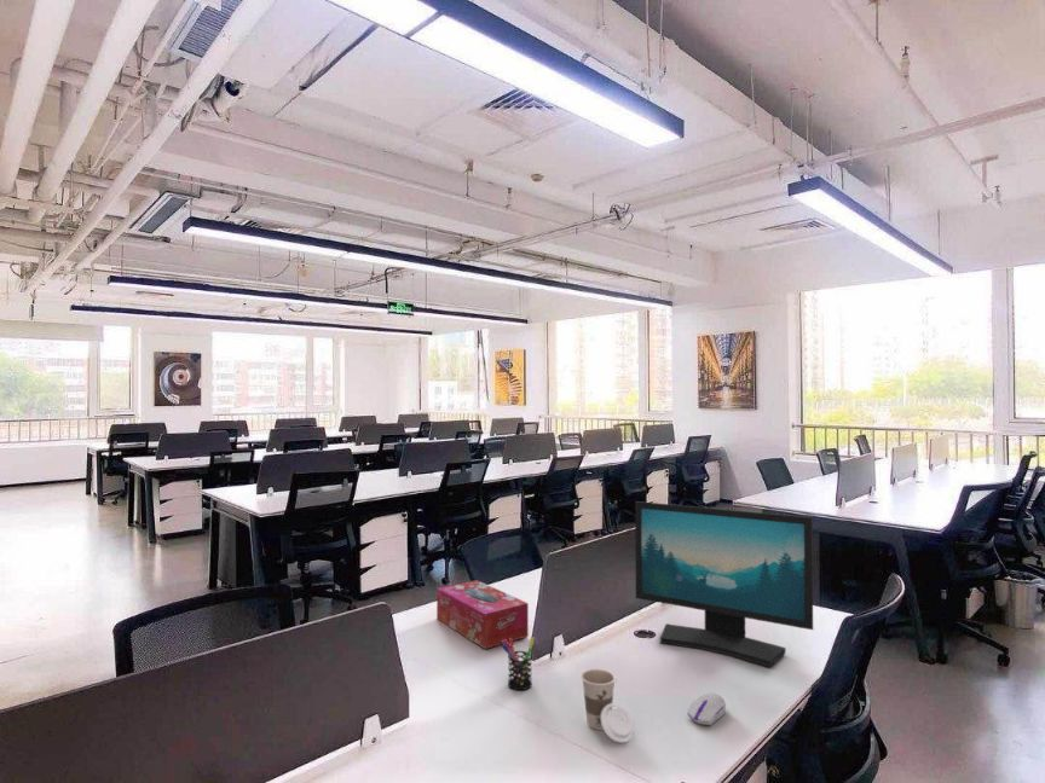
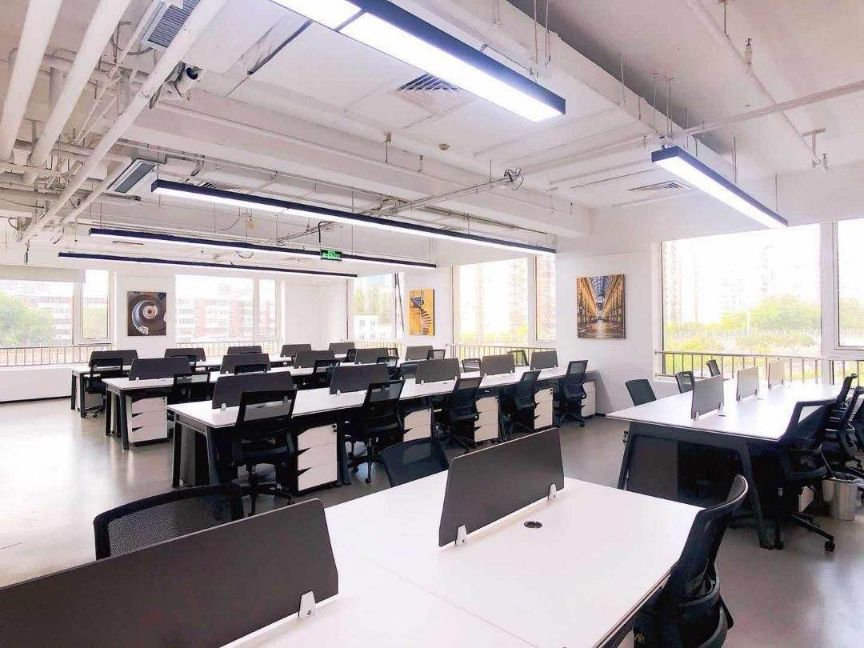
- cup (606, 704)
- computer mouse (708, 706)
- pen holder (520, 661)
- computer monitor (718, 576)
- tissue box (480, 611)
